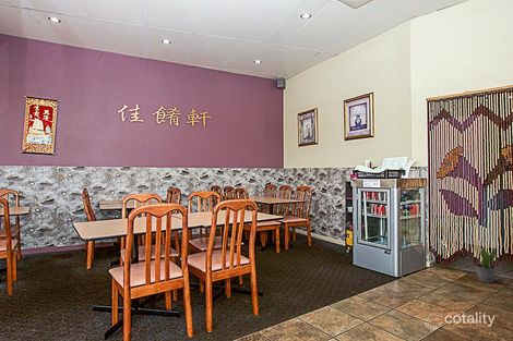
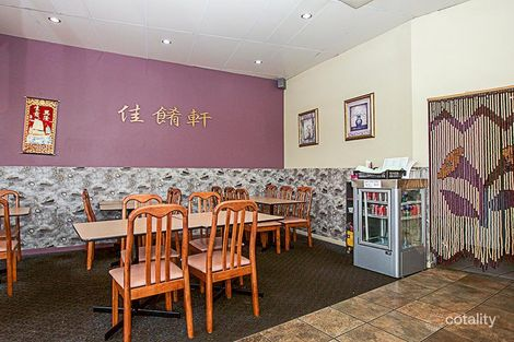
- potted plant (485, 263)
